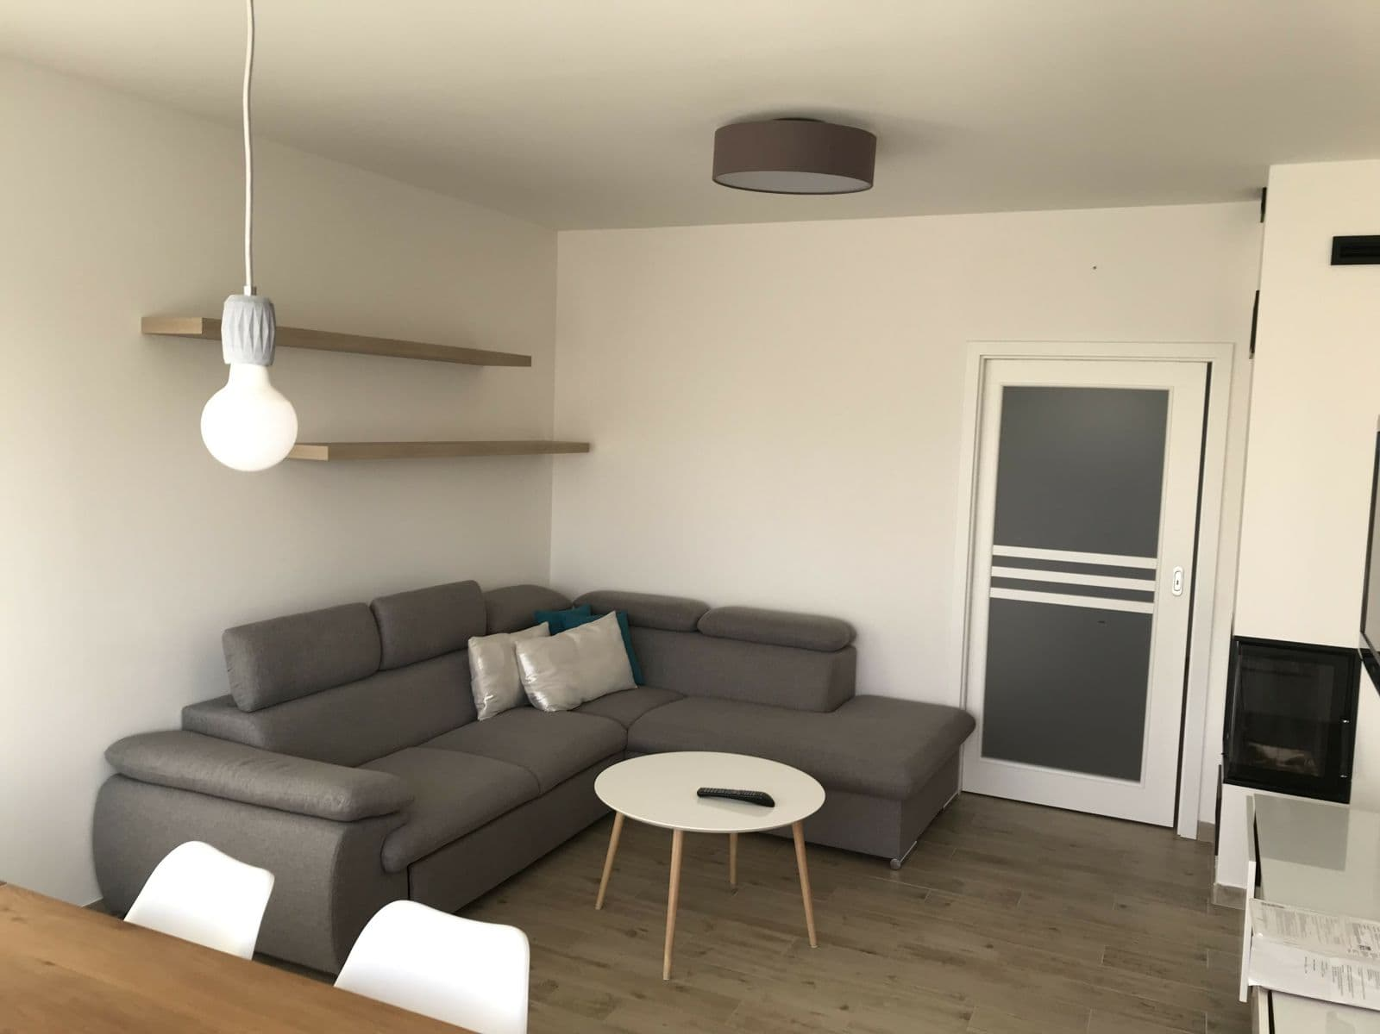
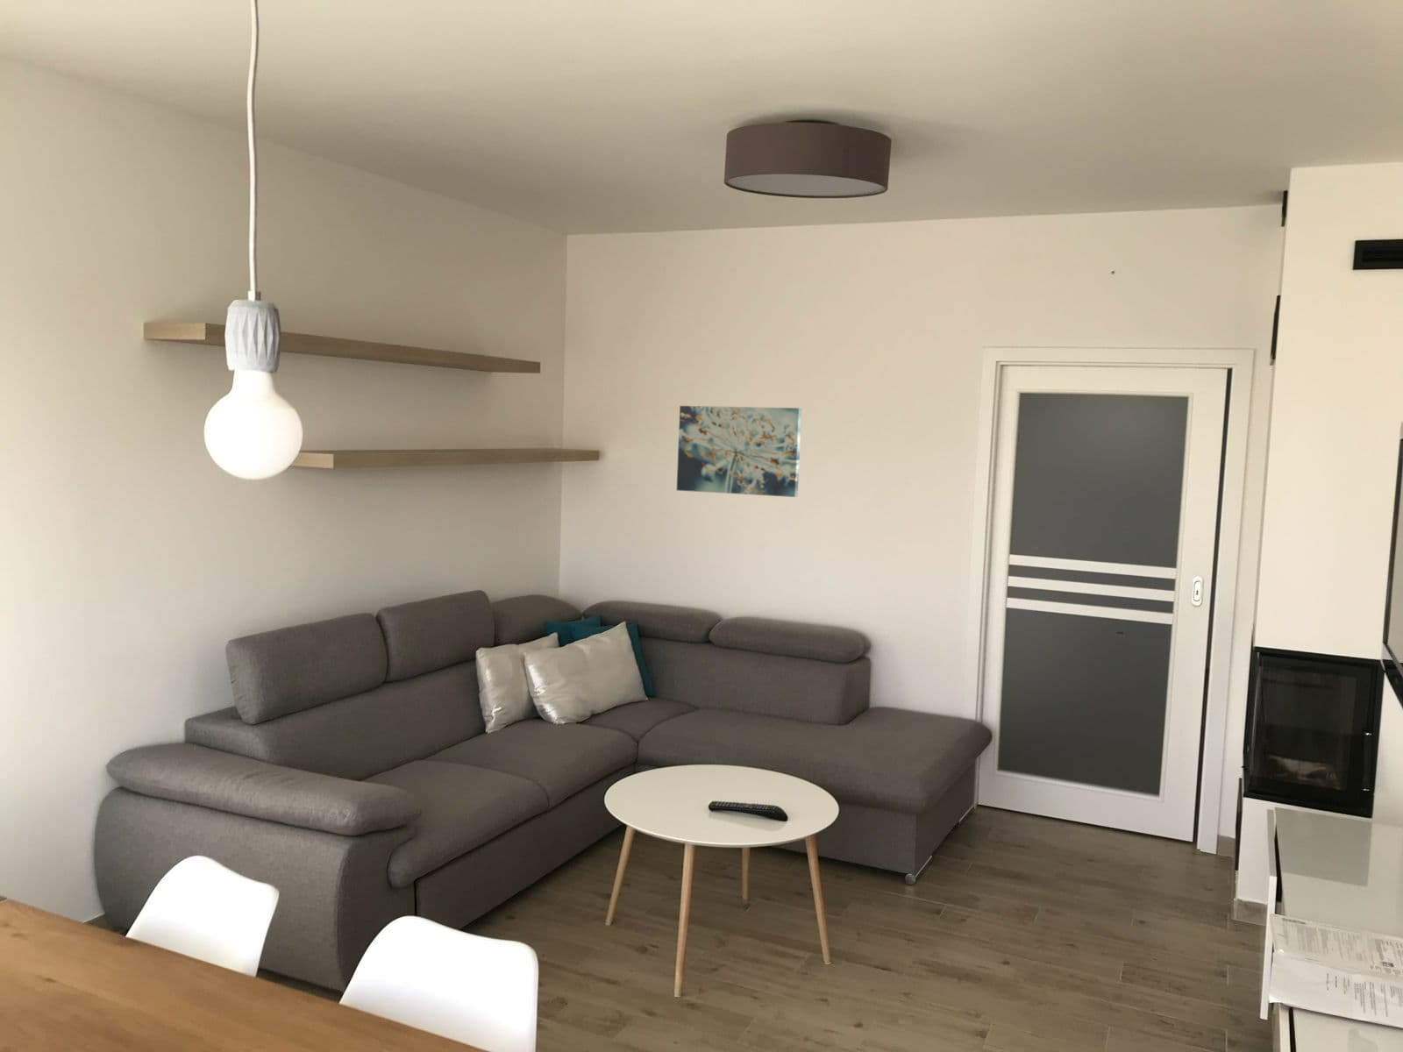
+ wall art (738, 450)
